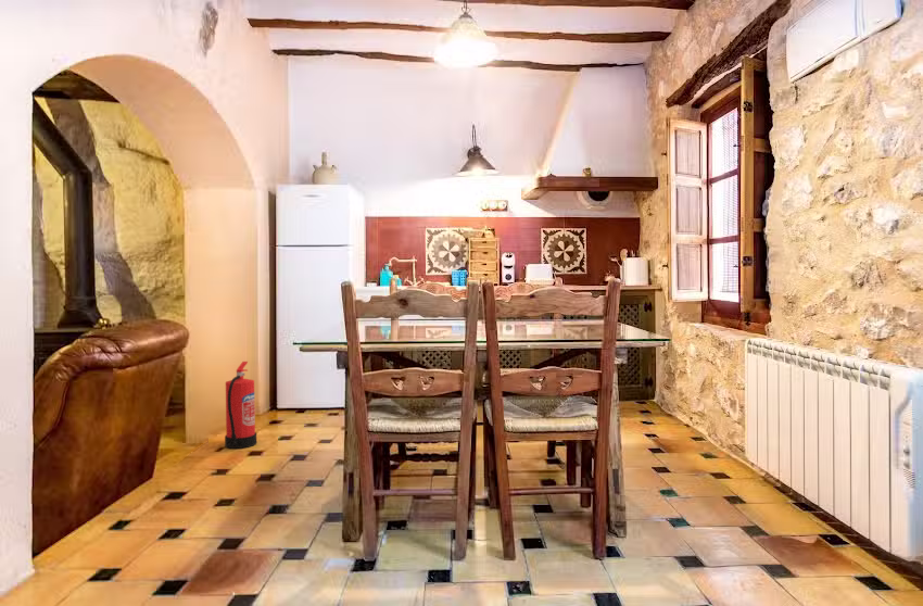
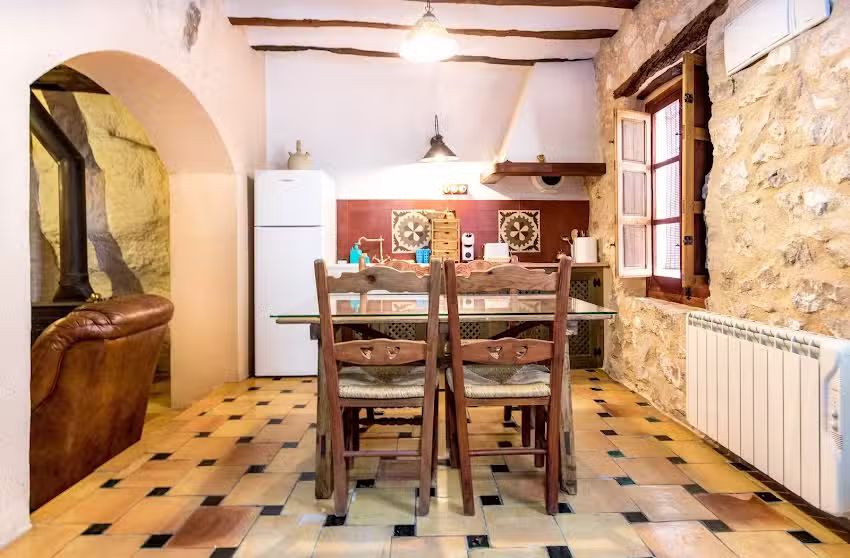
- fire extinguisher (237, 405)
